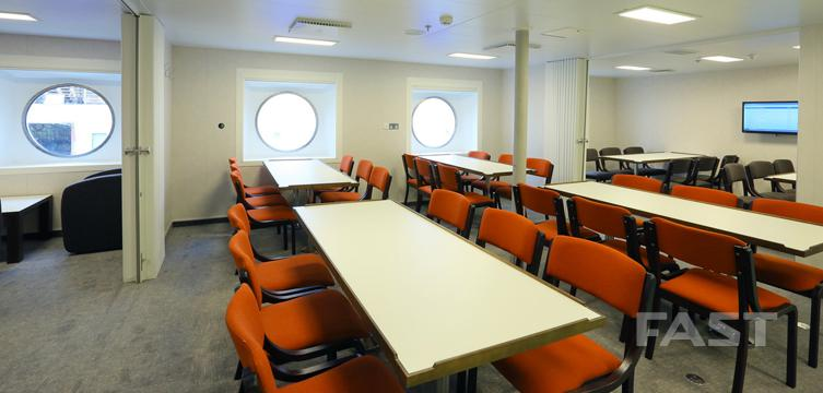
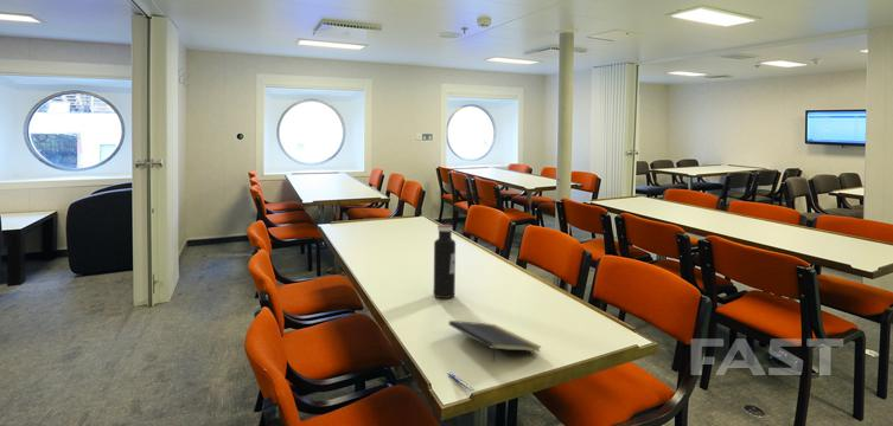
+ pen (459, 380)
+ notepad (492, 335)
+ water bottle (444, 260)
